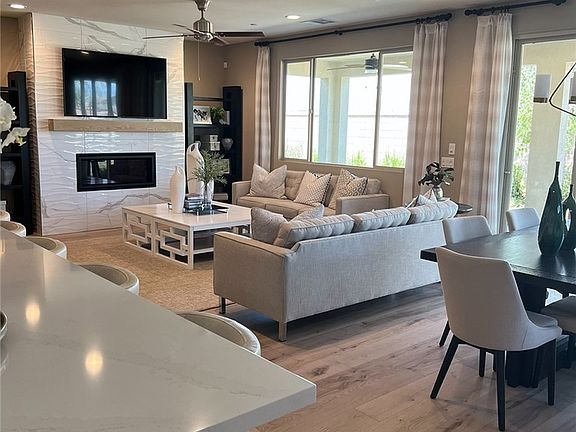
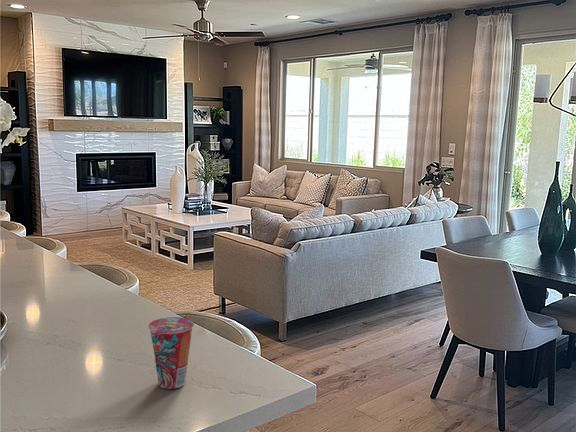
+ cup (171, 354)
